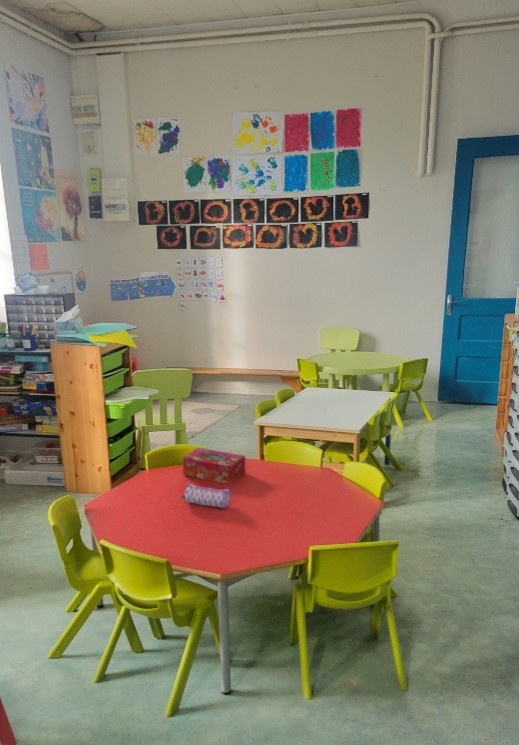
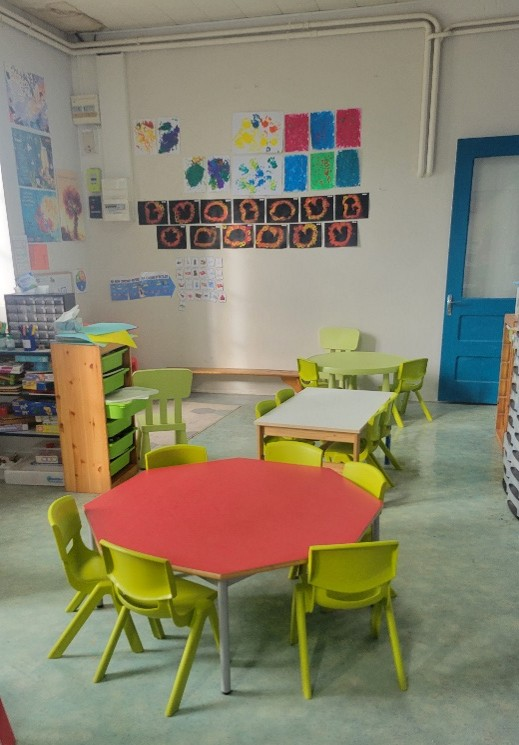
- tissue box (214, 465)
- pencil case (207, 494)
